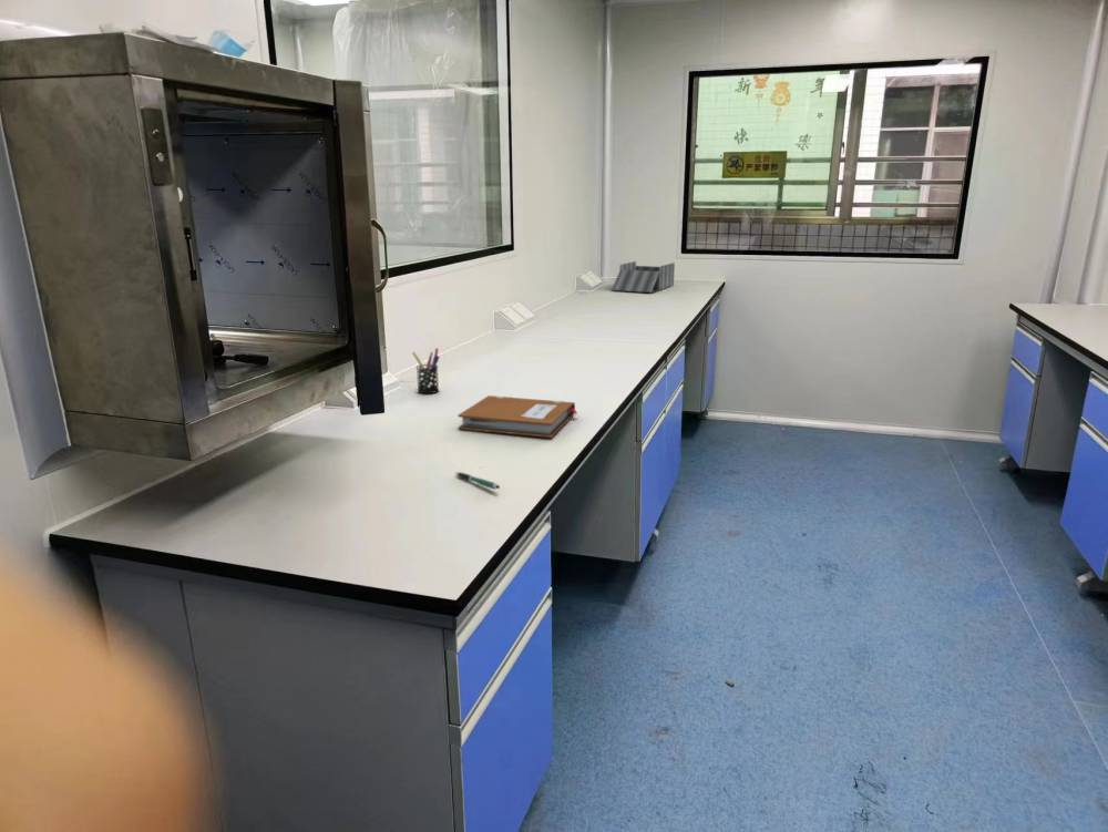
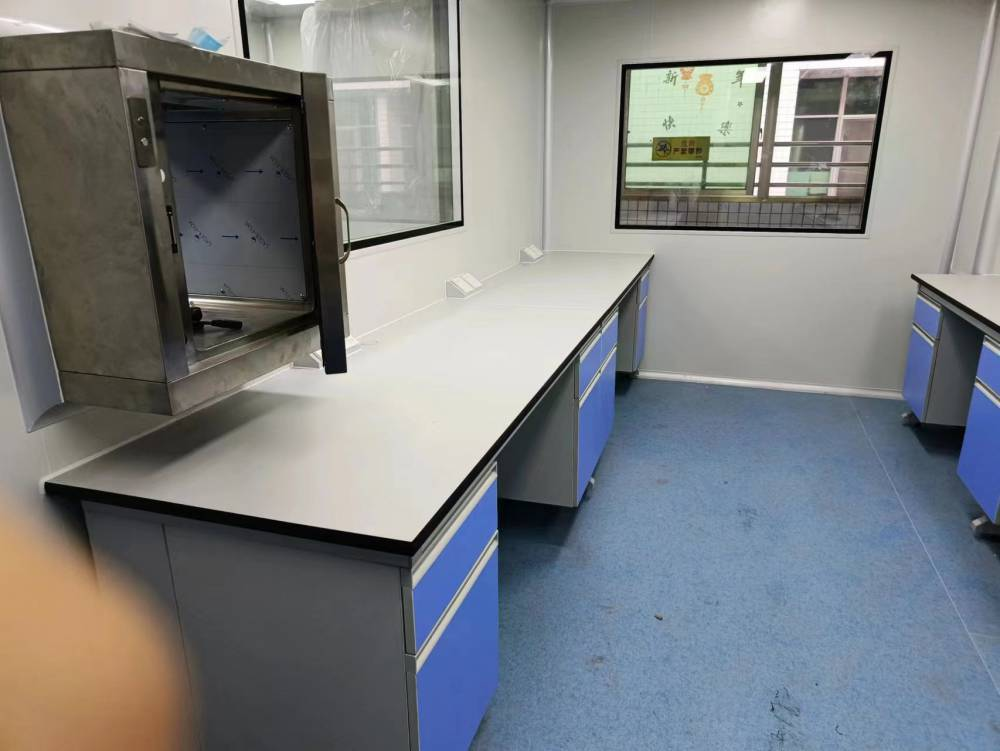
- notebook (521, 414)
- pen holder (429, 369)
- pen (476, 480)
- desk organizer (643, 276)
